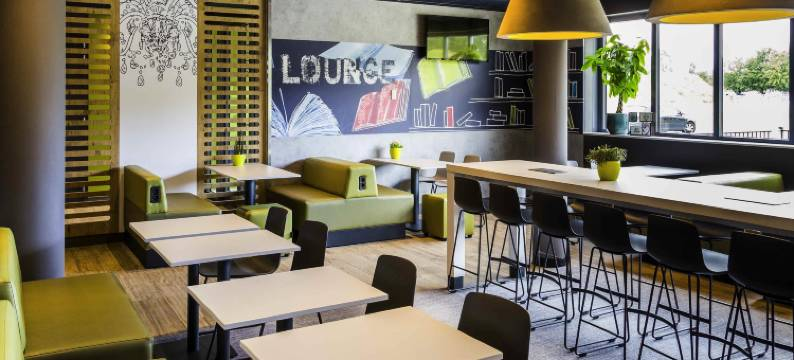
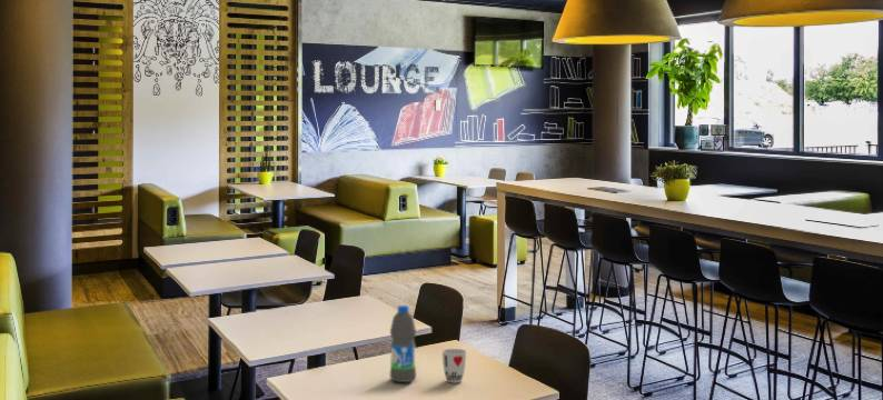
+ cup (454, 366)
+ water bottle (403, 342)
